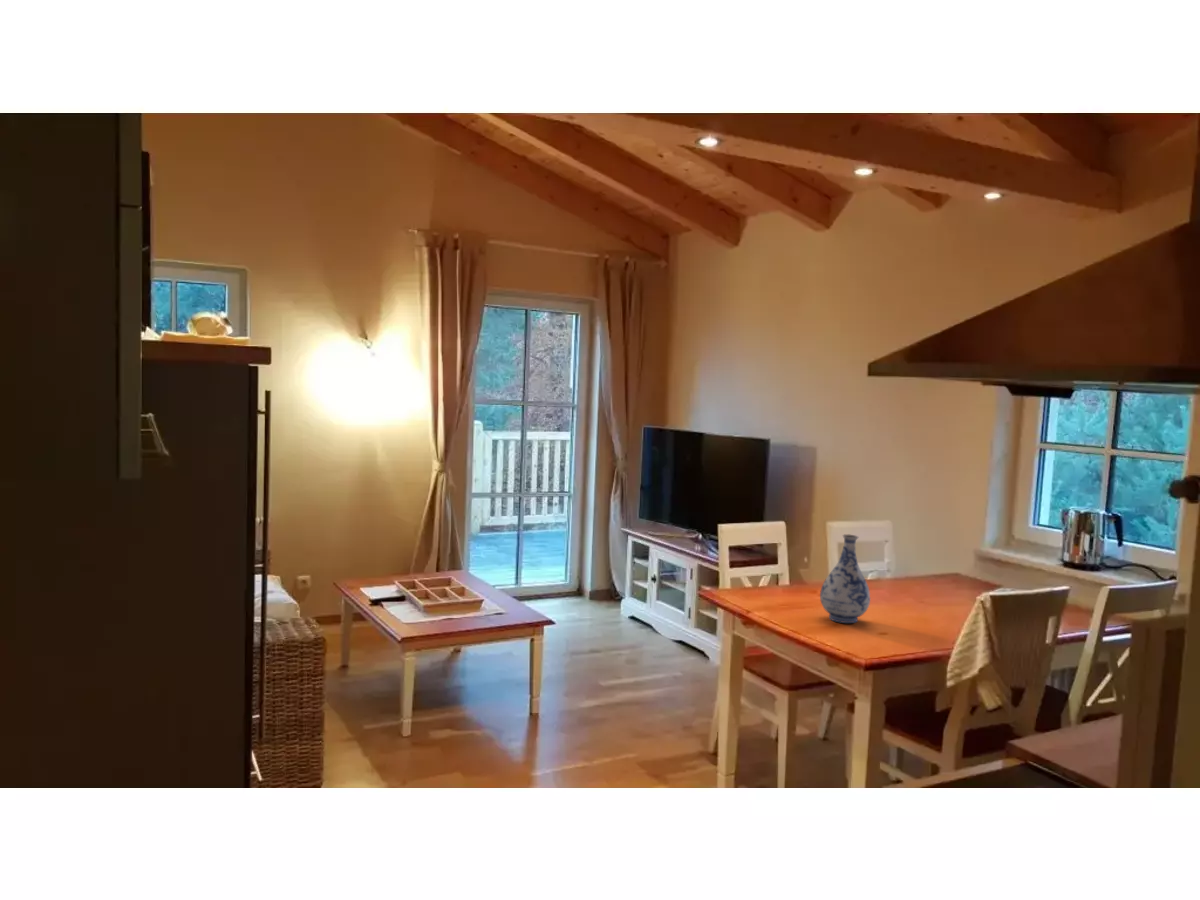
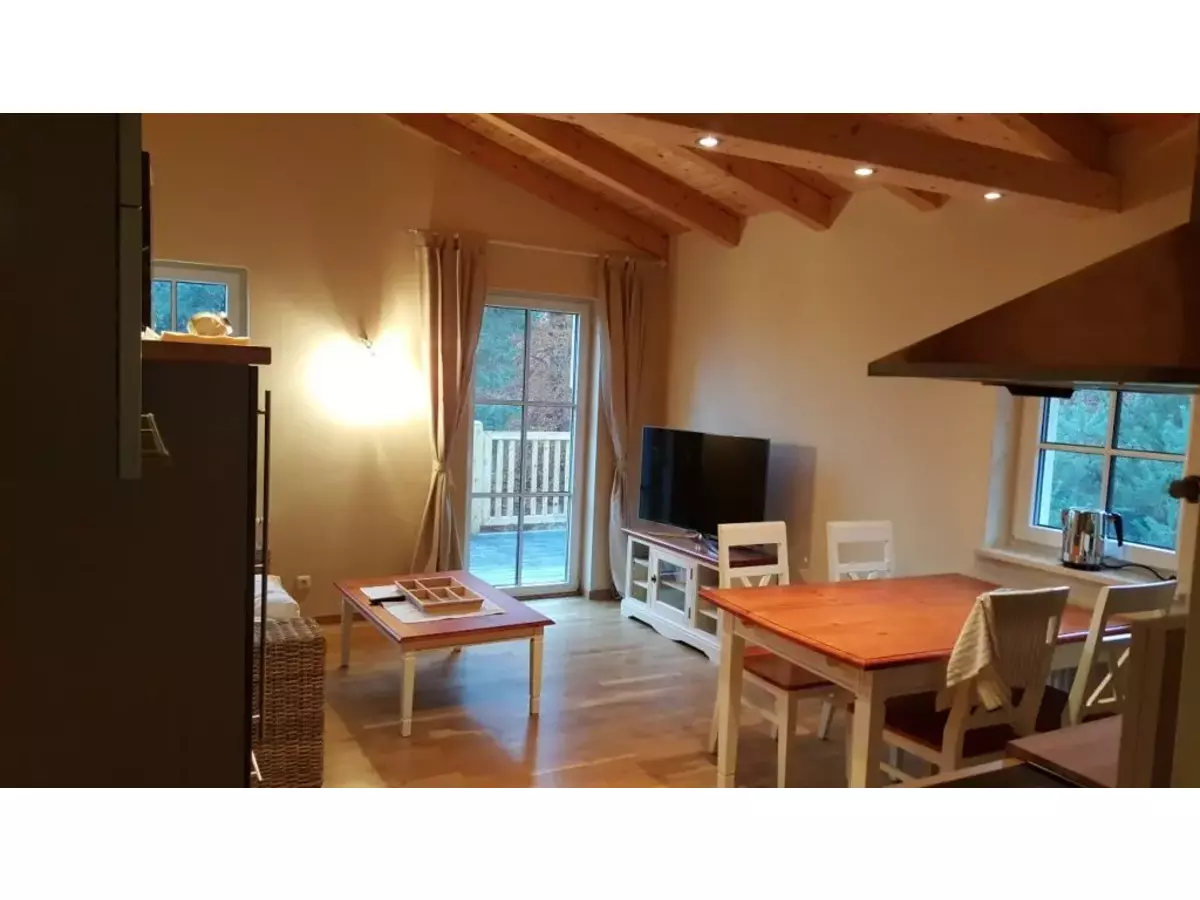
- vase (846, 577)
